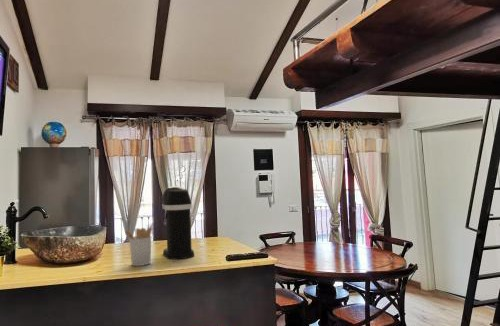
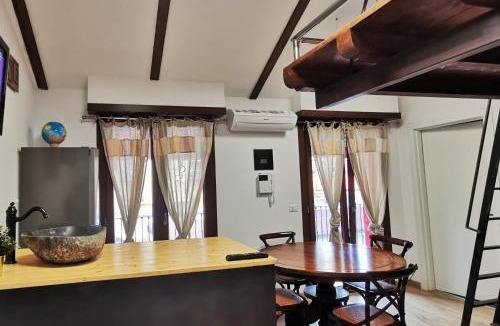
- utensil holder (141, 244)
- coffee maker (177, 220)
